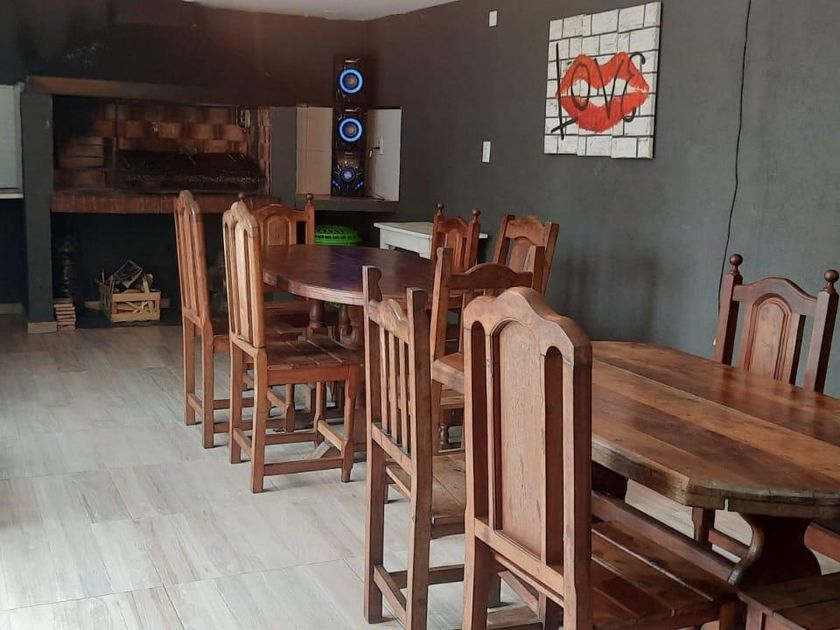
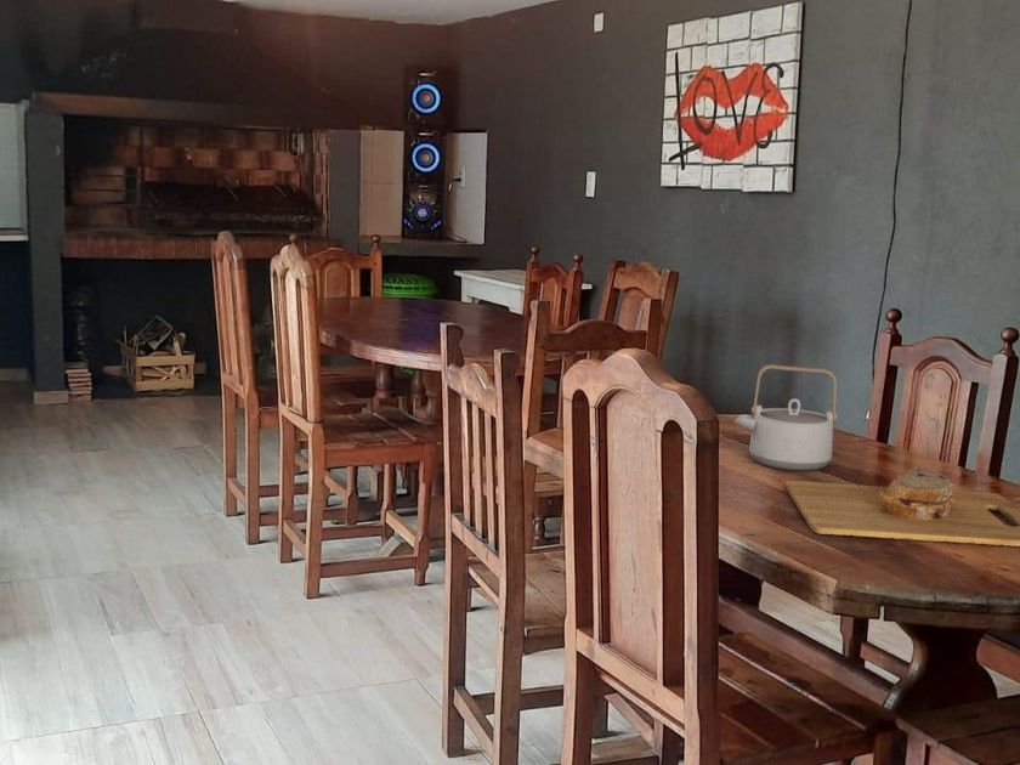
+ cutting board (914, 493)
+ teapot (784, 414)
